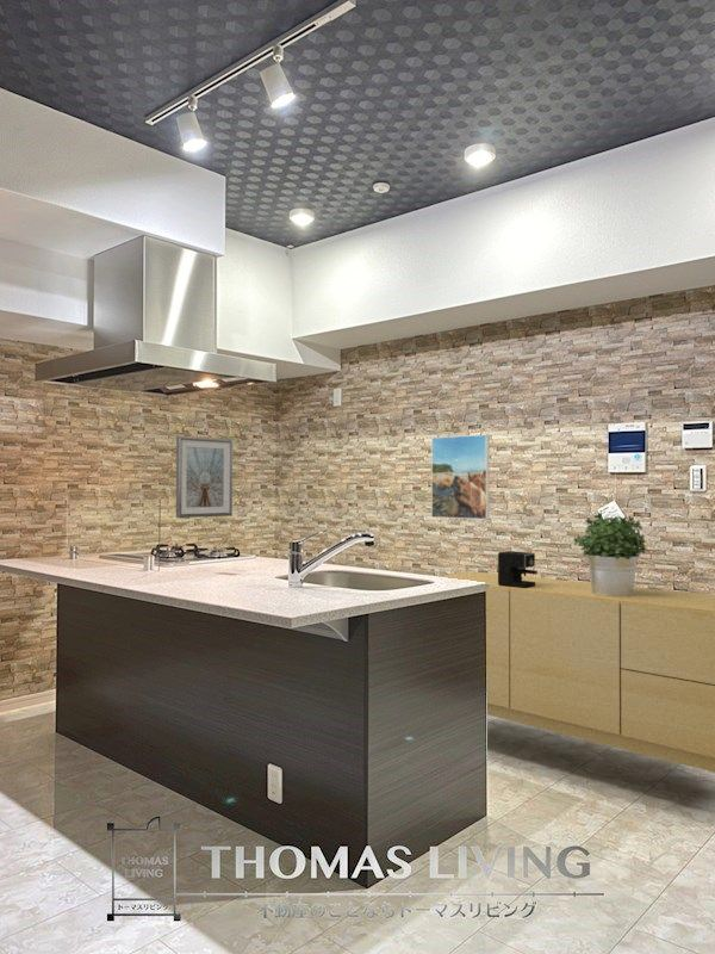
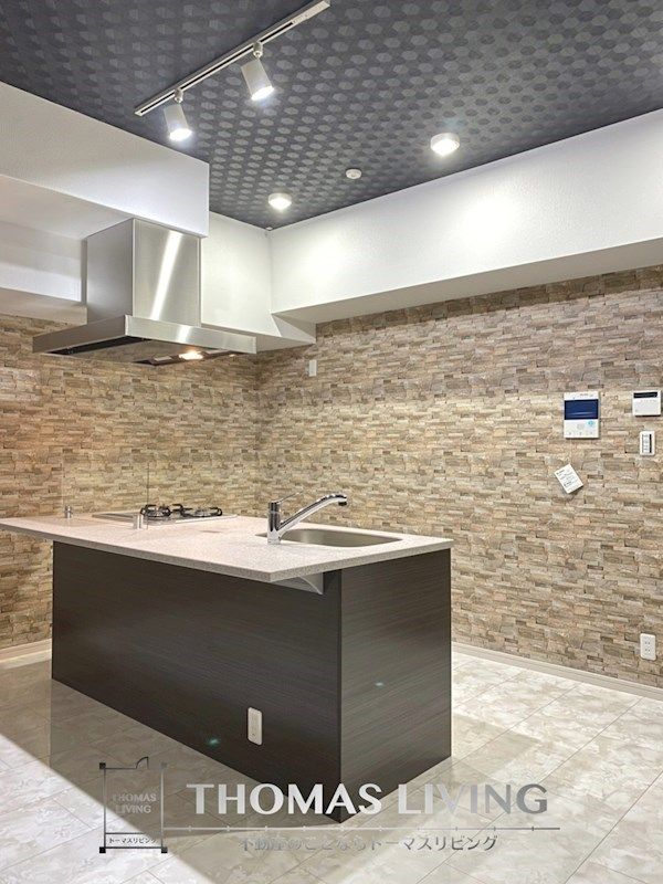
- picture frame (205, 477)
- potted plant (609, 552)
- coffee maker (523, 566)
- sideboard (584, 677)
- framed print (459, 477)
